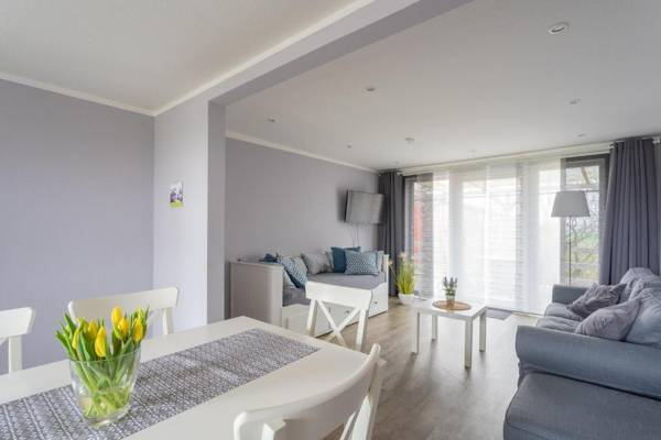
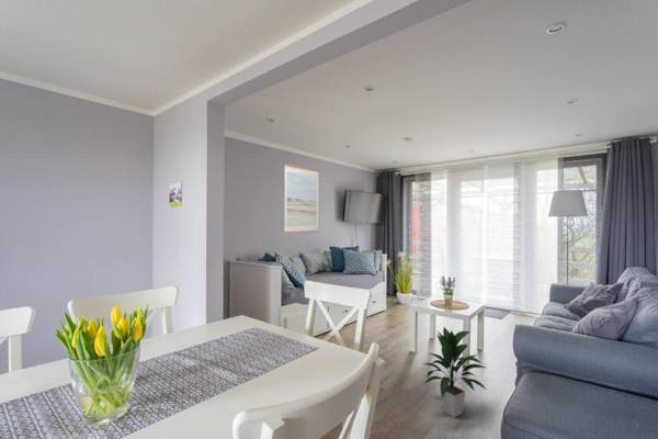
+ wall art (302, 200)
+ indoor plant (451, 368)
